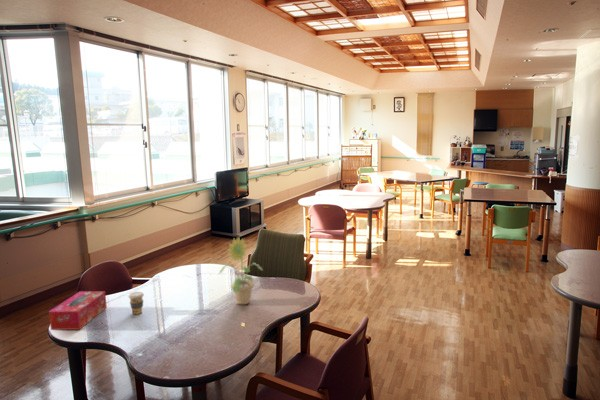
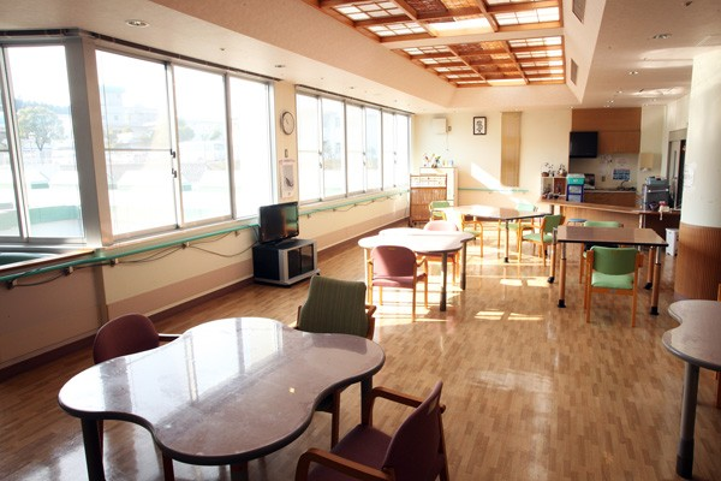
- tissue box (79, 309)
- sunflower (241, 270)
- coffee cup (136, 303)
